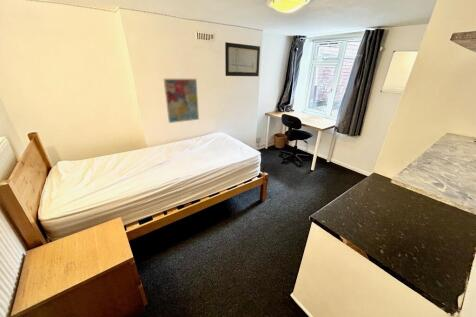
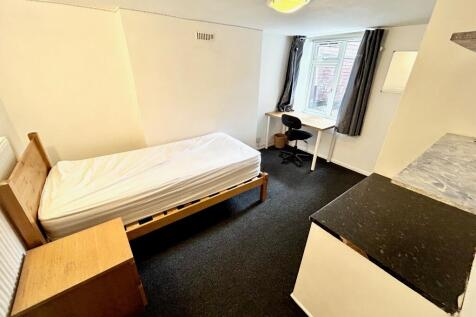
- wall art (243, 60)
- wall art (182, 100)
